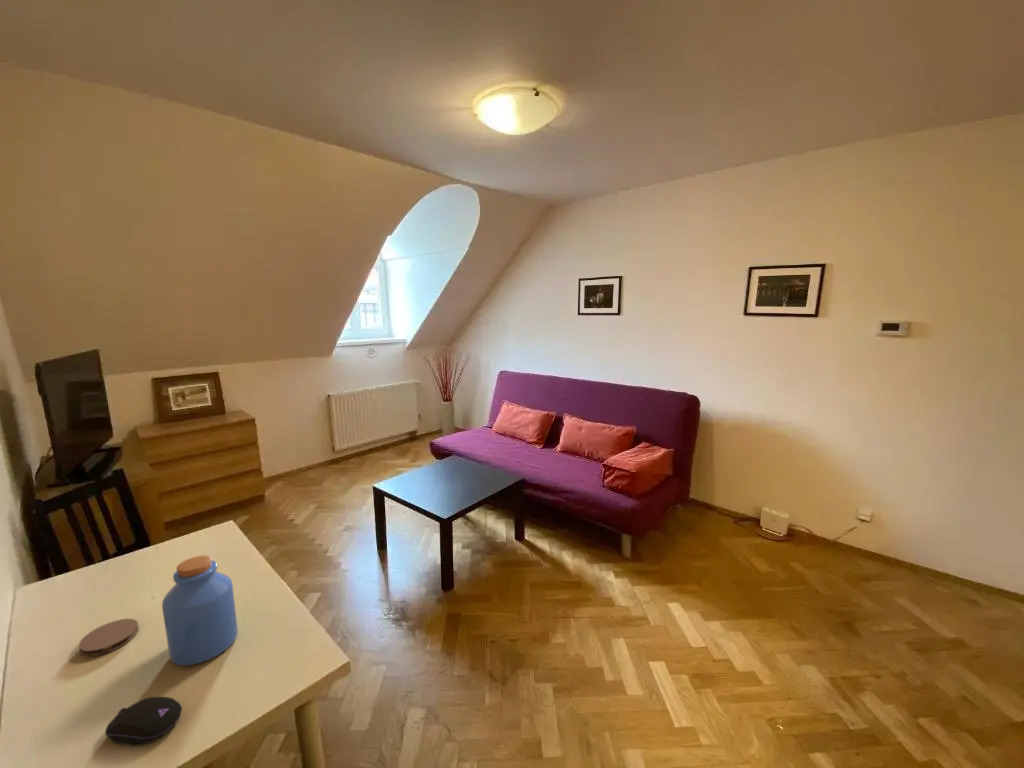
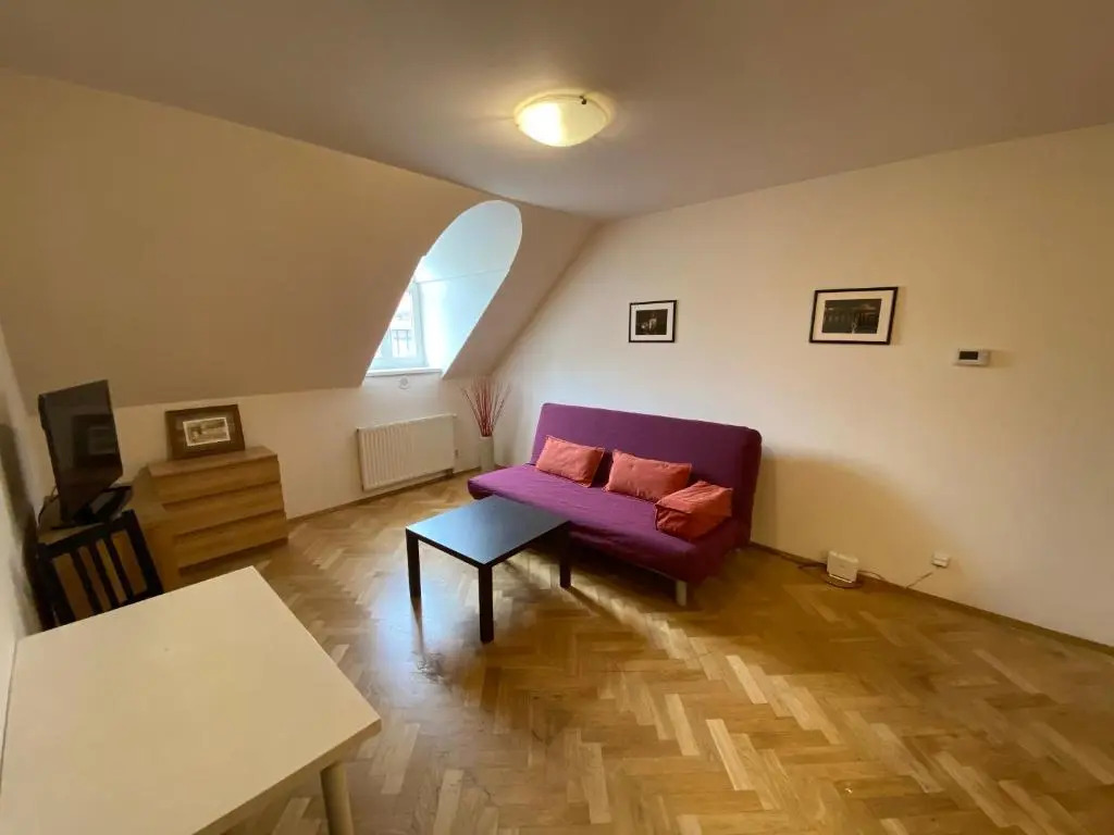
- jar (199, 604)
- coaster (109, 636)
- computer mouse (143, 717)
